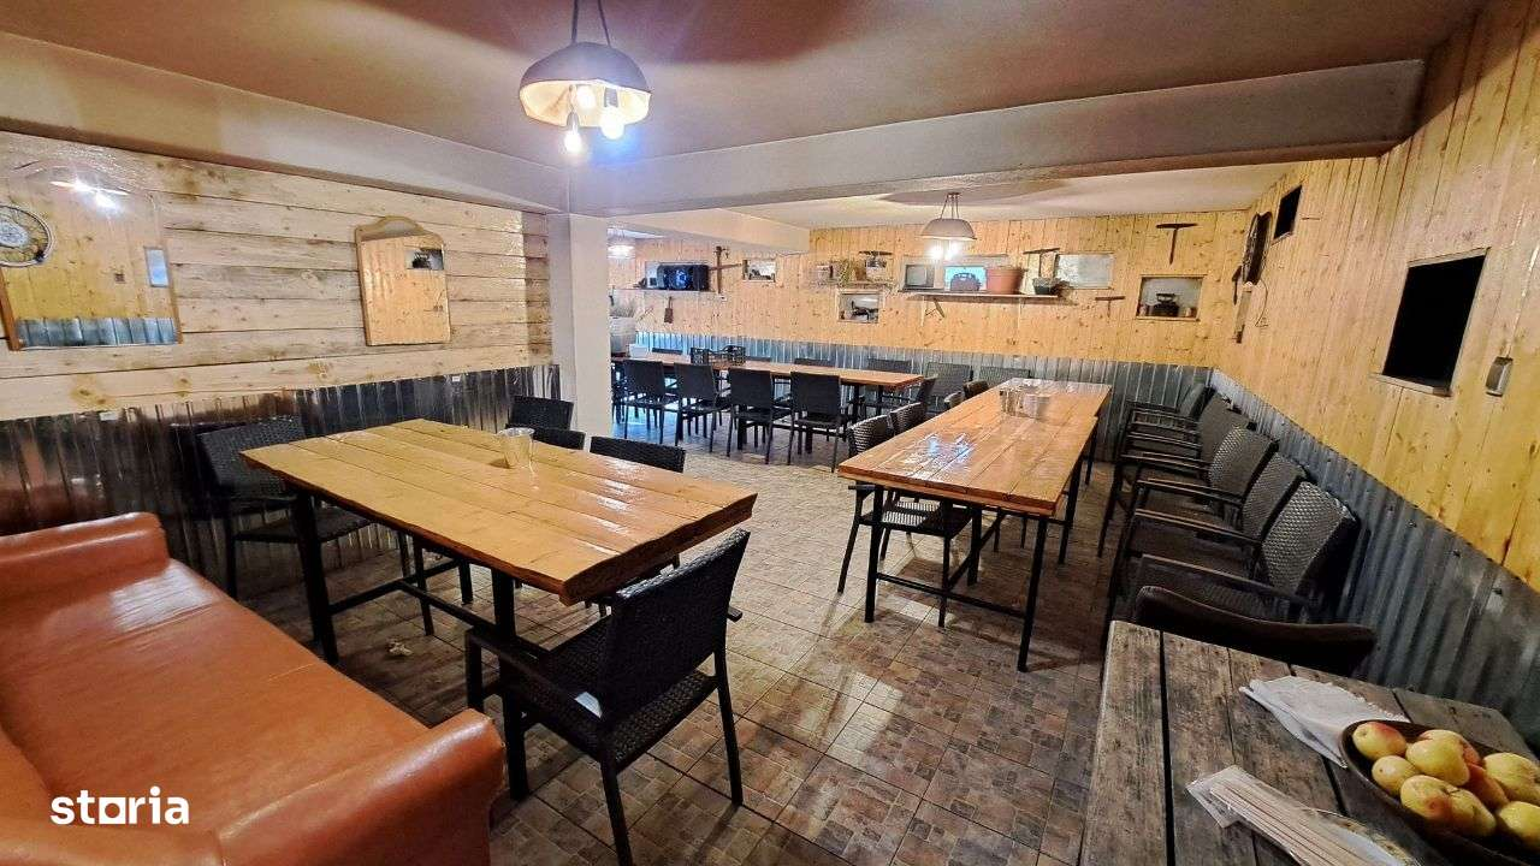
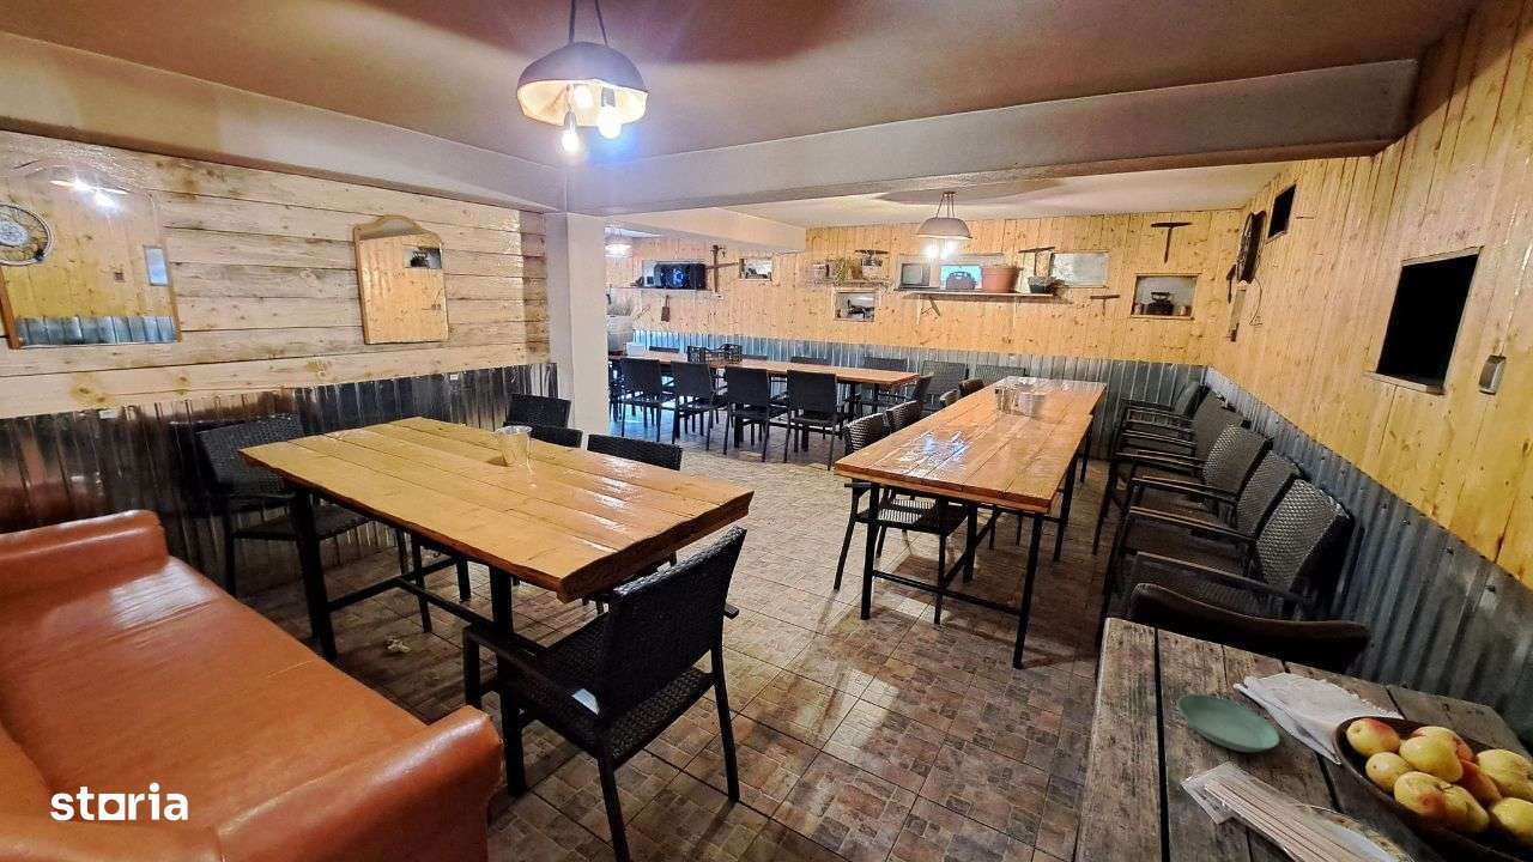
+ saucer (1224, 724)
